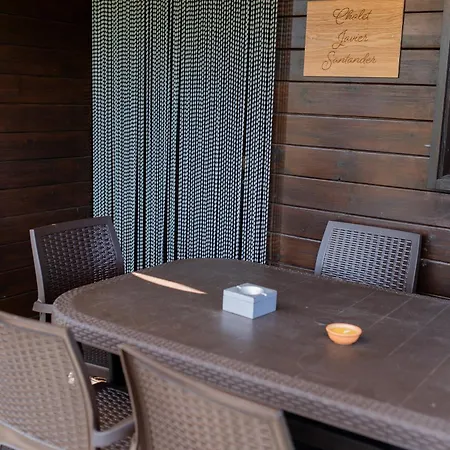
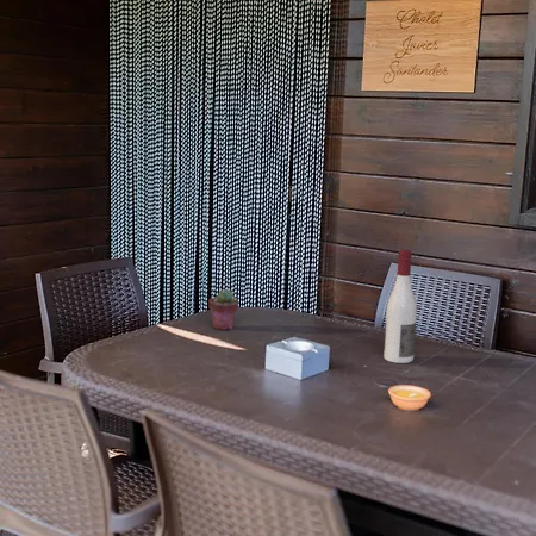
+ alcohol (401, 305)
+ potted succulent (223, 307)
